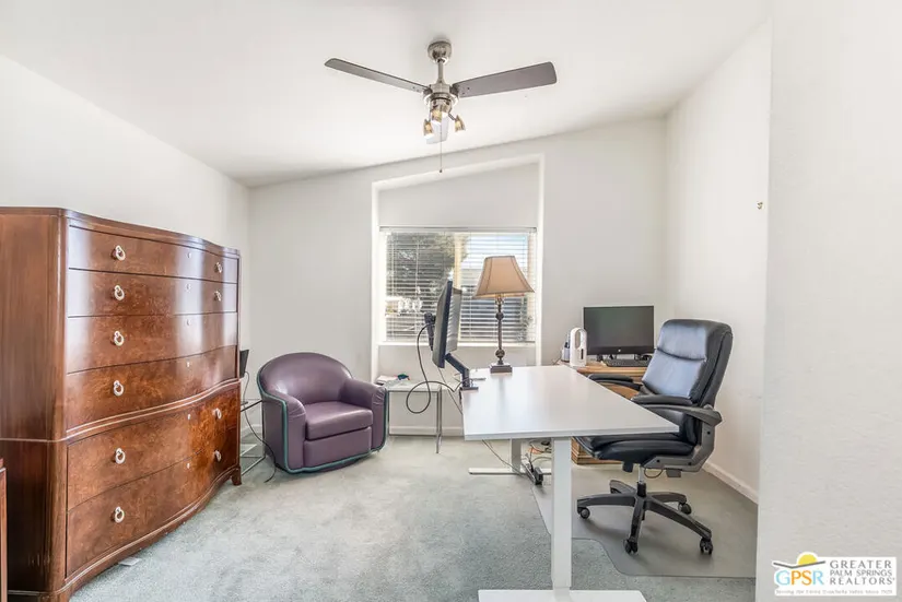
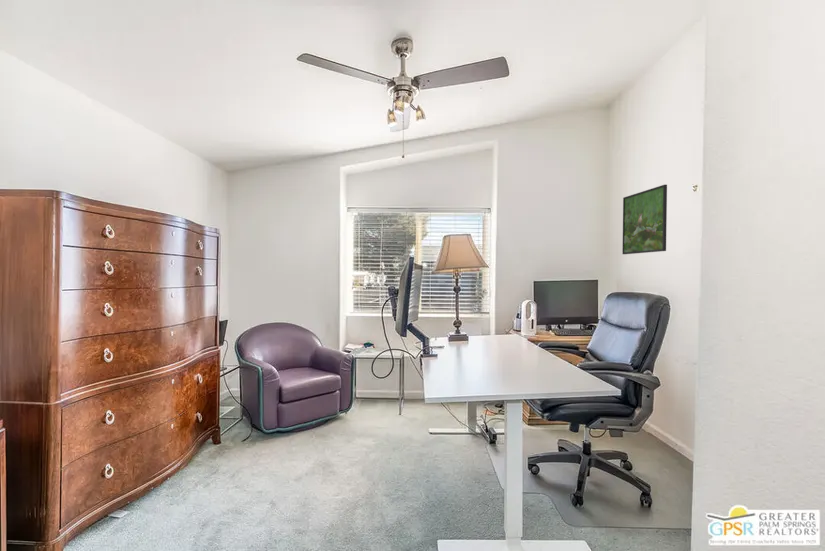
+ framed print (642, 222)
